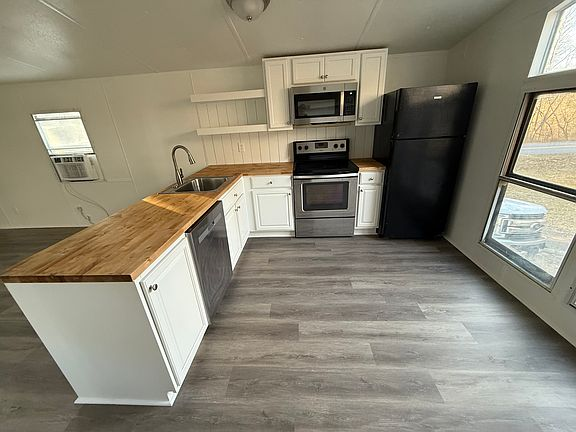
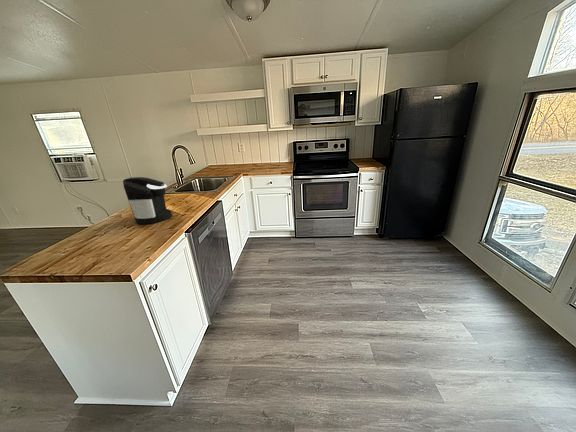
+ coffee maker (150, 198)
